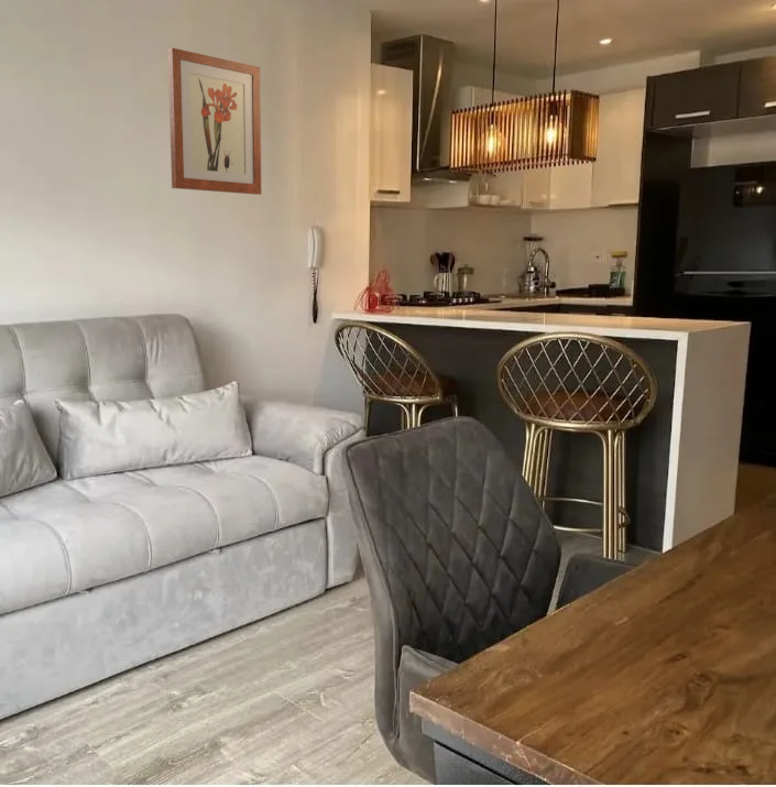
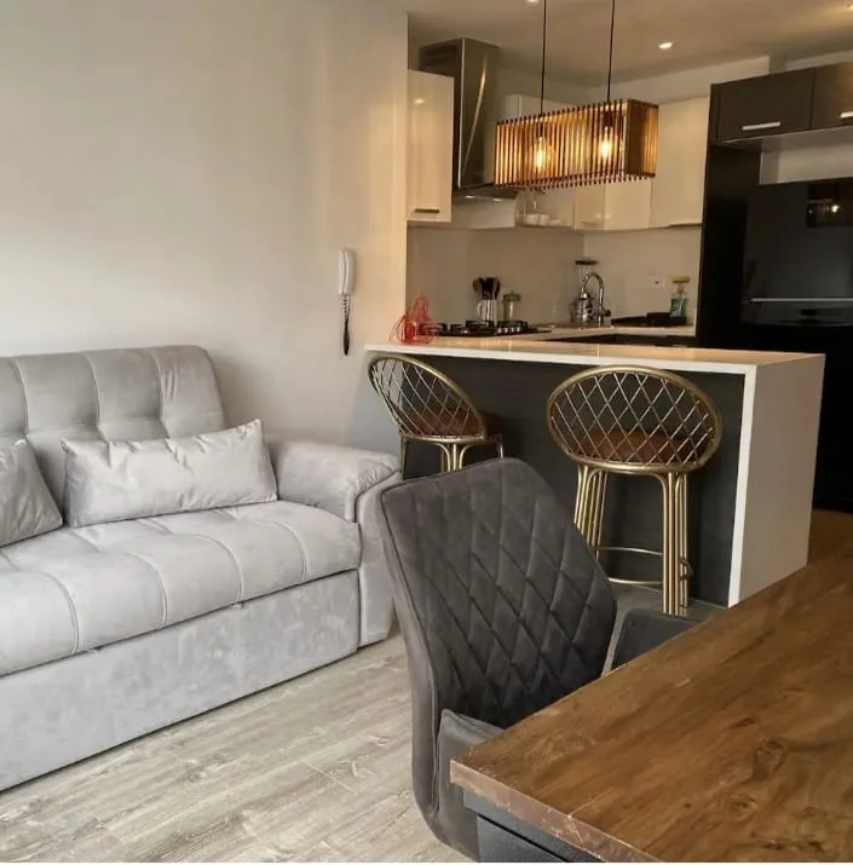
- wall art (217, 125)
